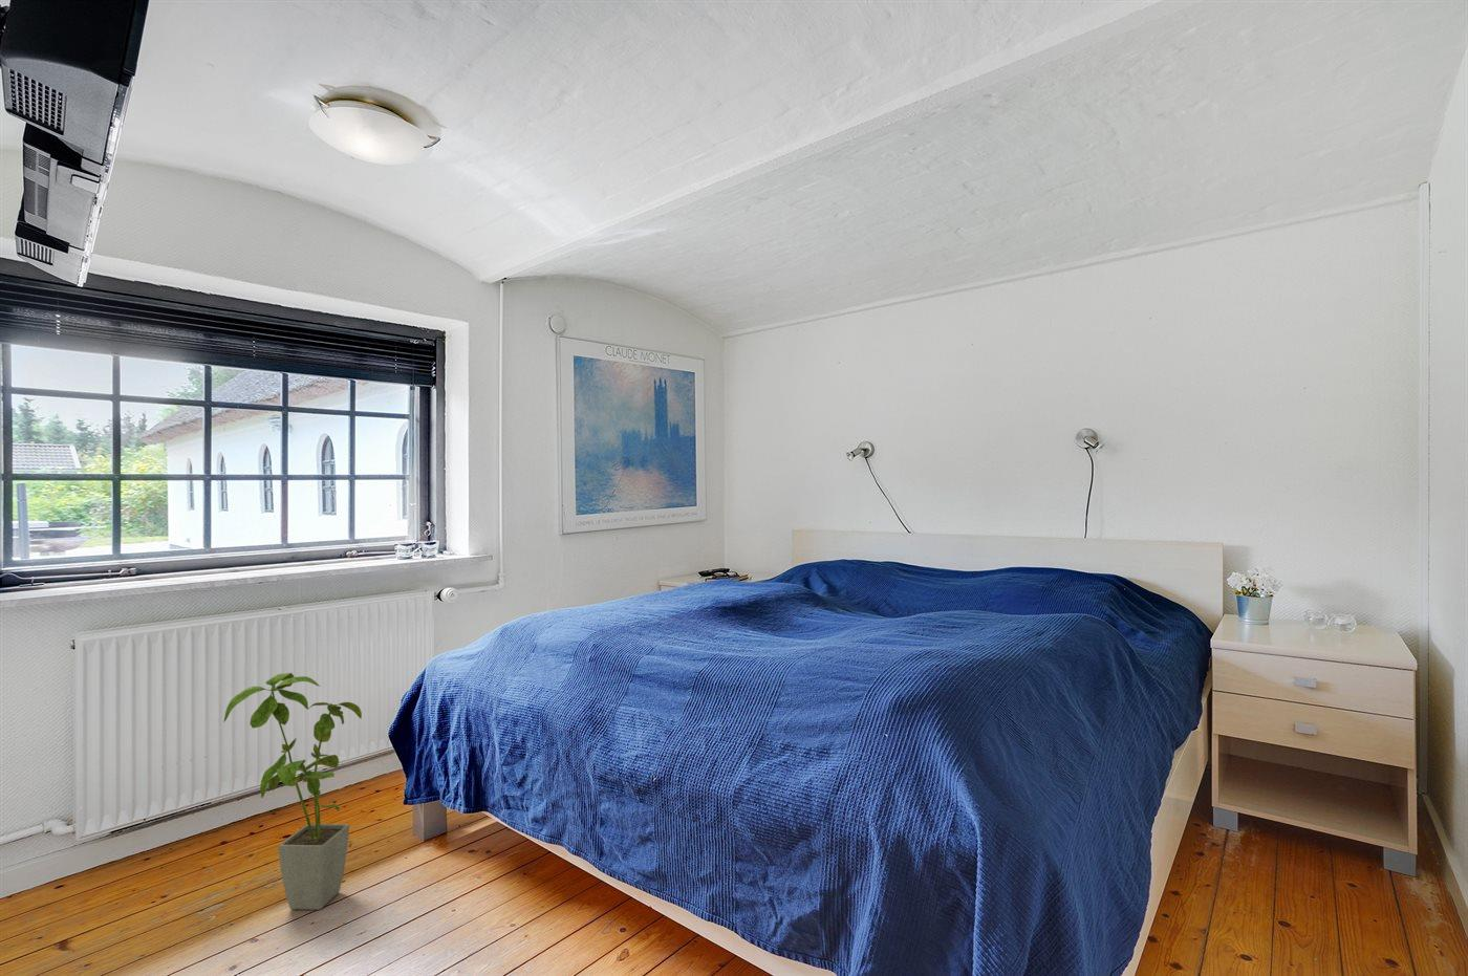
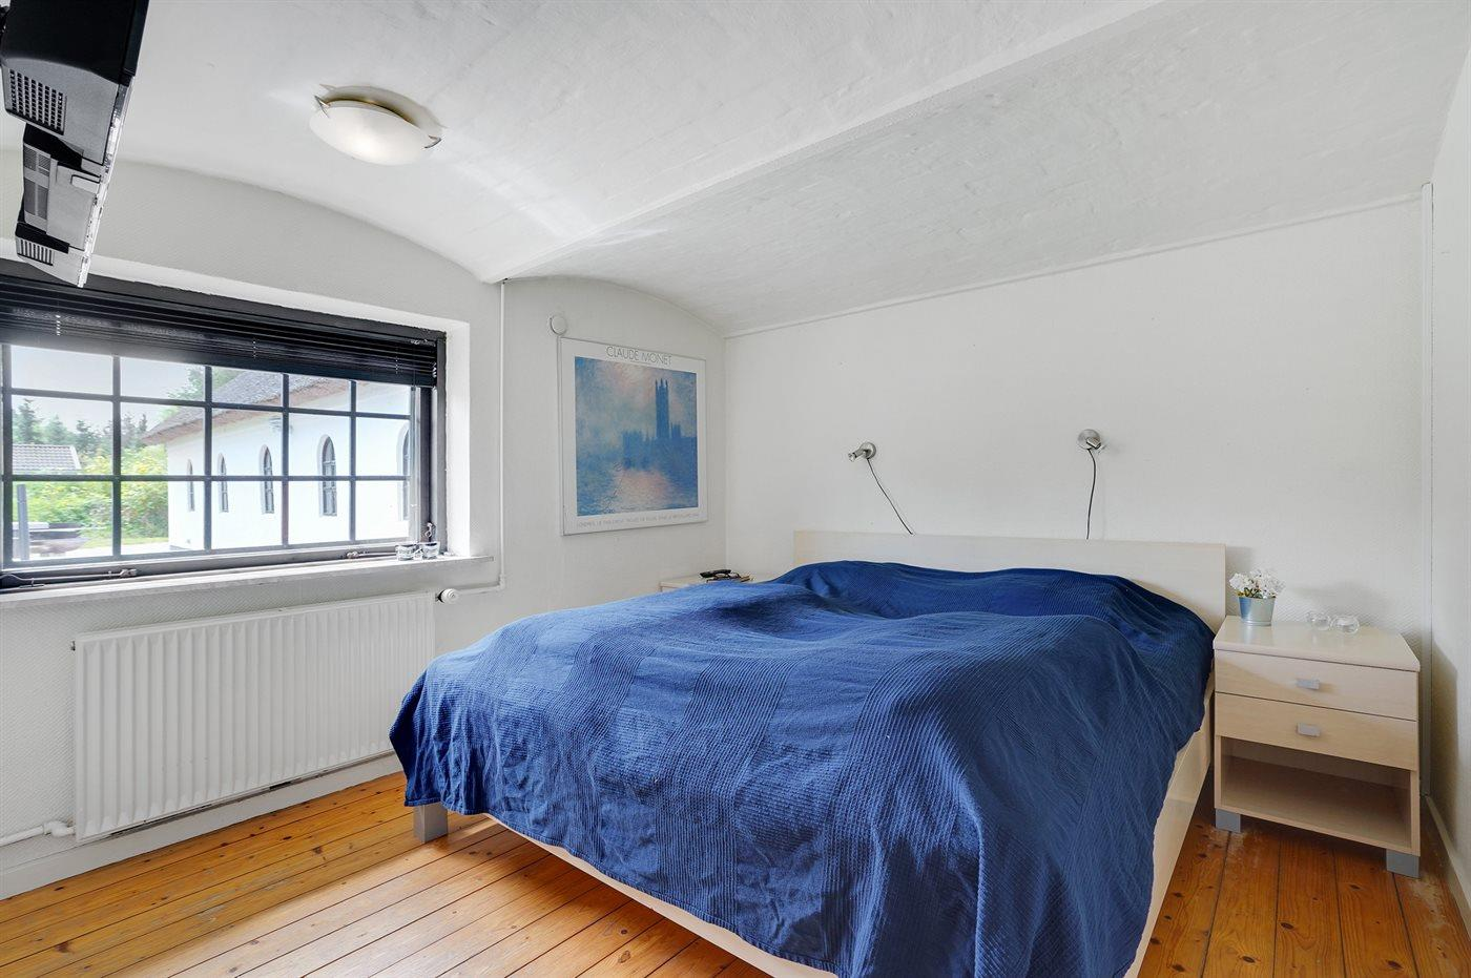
- house plant (297, 794)
